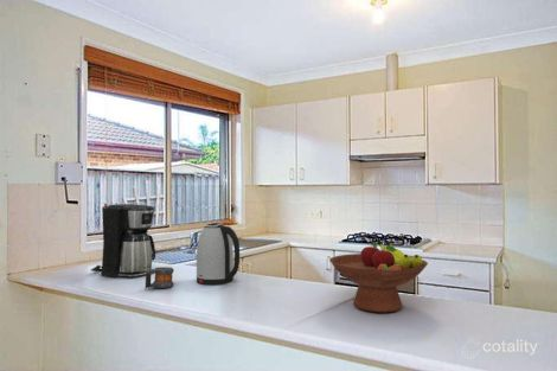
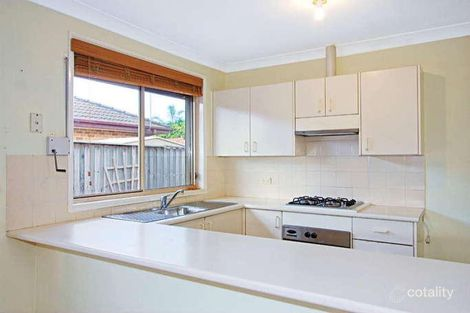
- coffee maker (127, 238)
- mug (159, 277)
- fruit bowl (377, 274)
- kettle (219, 251)
